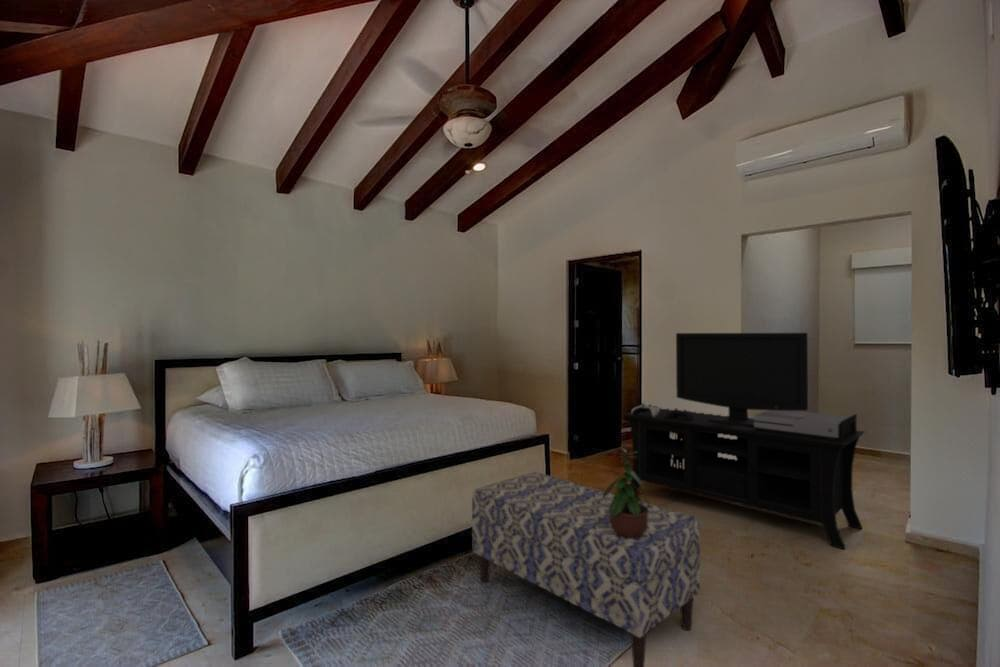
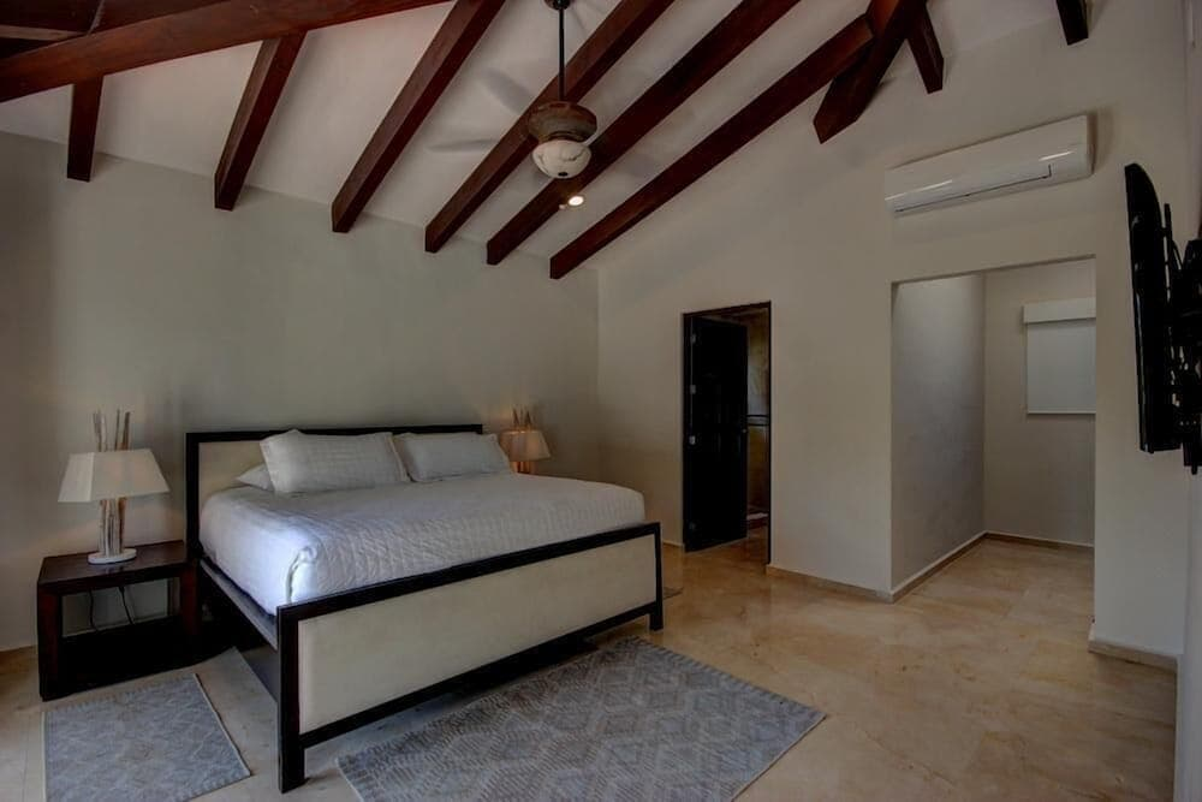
- bench (576, 551)
- potted plant (626, 489)
- media console (730, 420)
